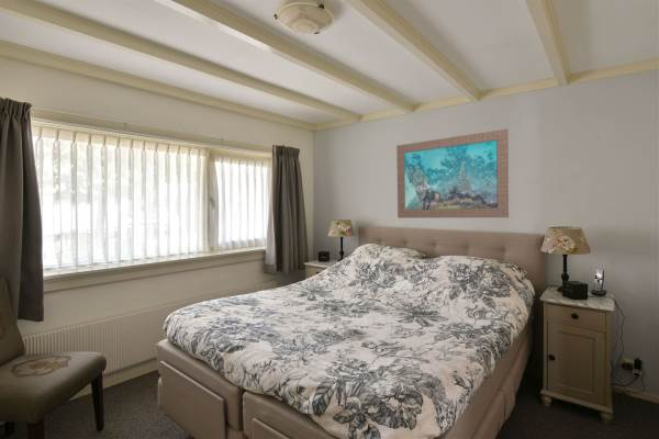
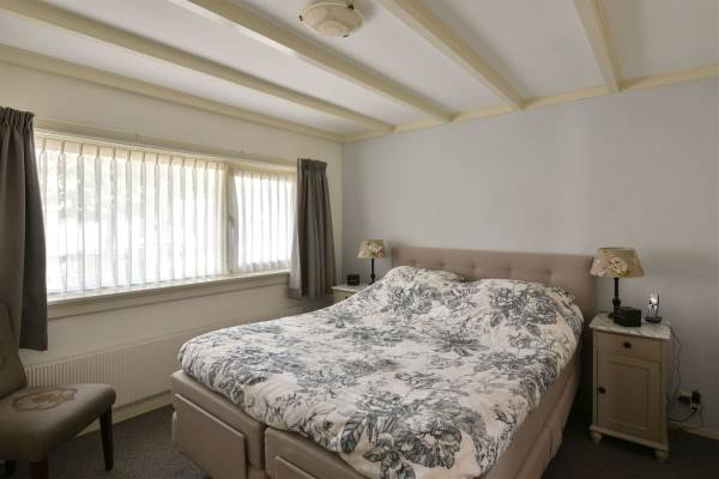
- wall art (447, 178)
